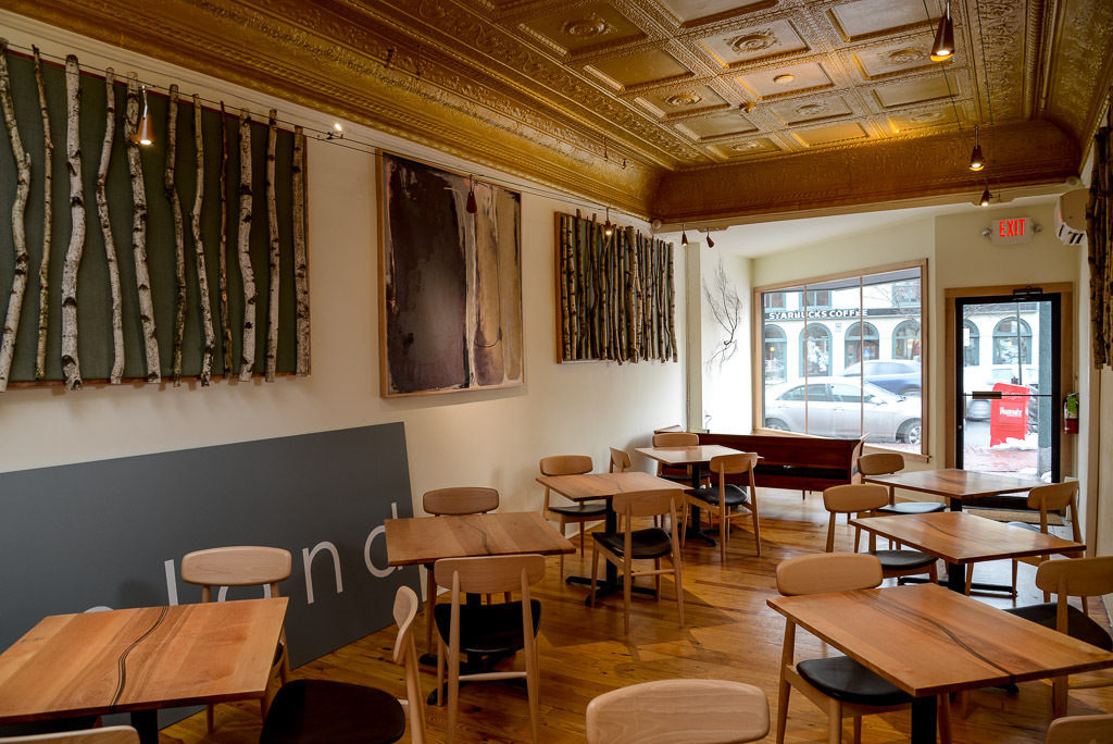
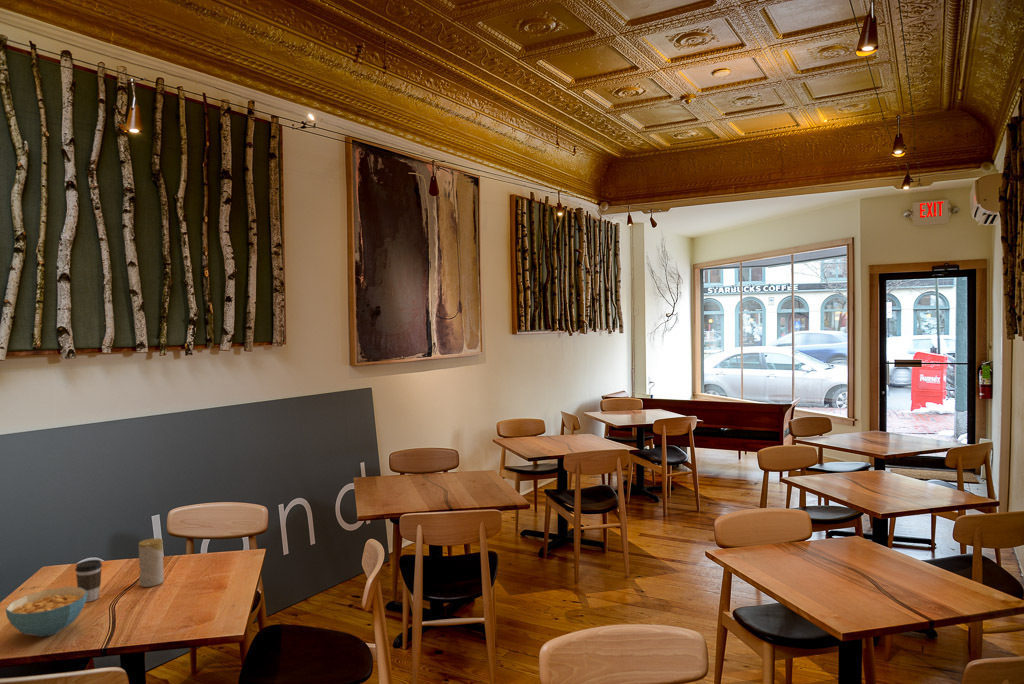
+ coffee cup (89, 580)
+ cereal bowl (48, 615)
+ candle (151, 562)
